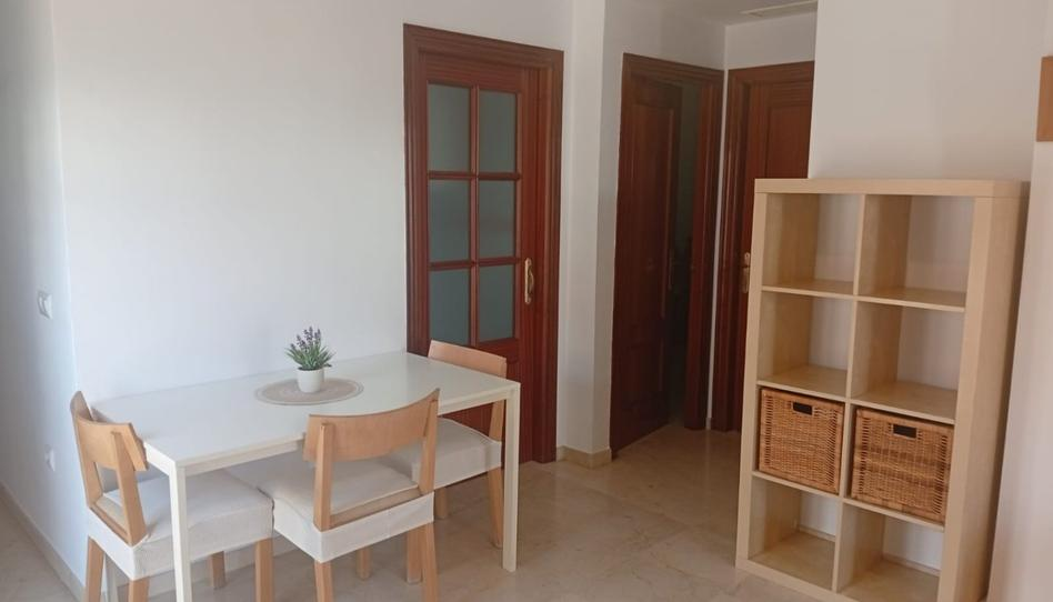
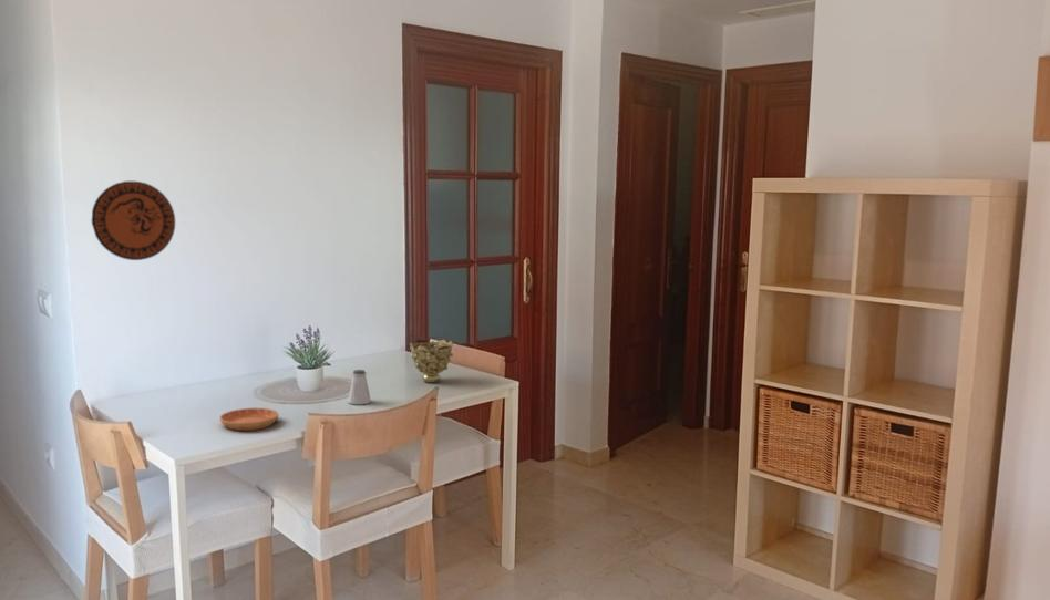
+ decorative plate (134, 220)
+ saucer (249, 420)
+ decorative bowl (431, 361)
+ saltshaker (359, 385)
